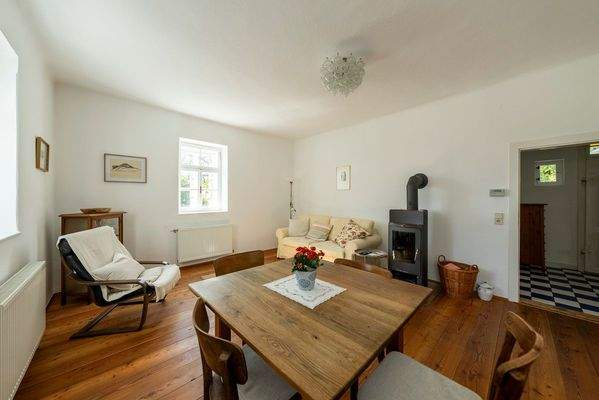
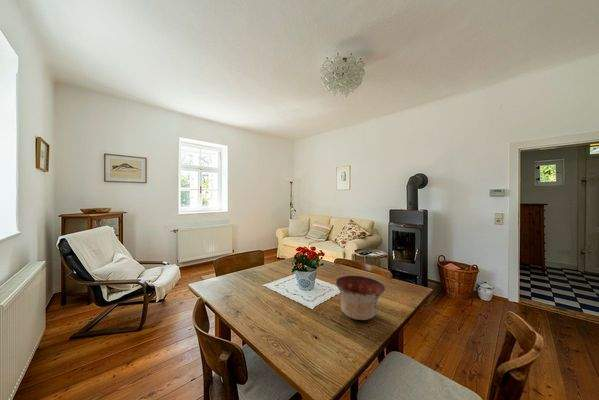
+ bowl (359, 299)
